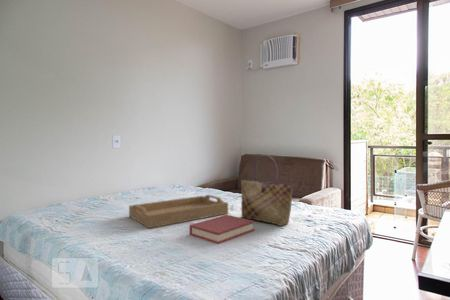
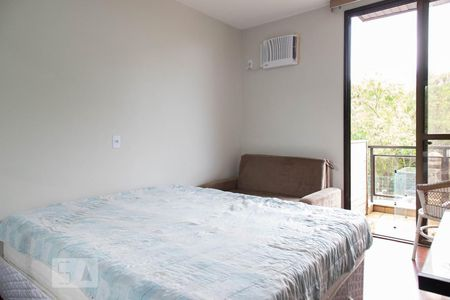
- hardback book (222, 227)
- tote bag (264, 188)
- serving tray (179, 207)
